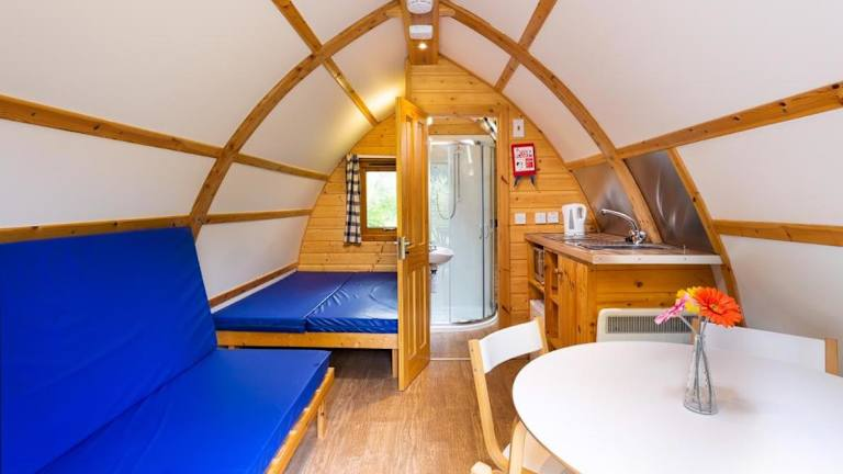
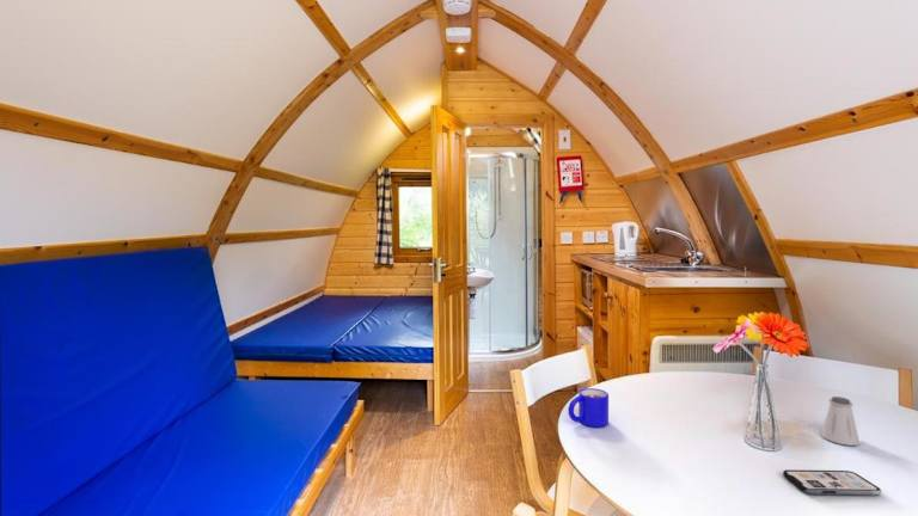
+ phone case (830, 481)
+ saltshaker (839, 418)
+ mug (587, 407)
